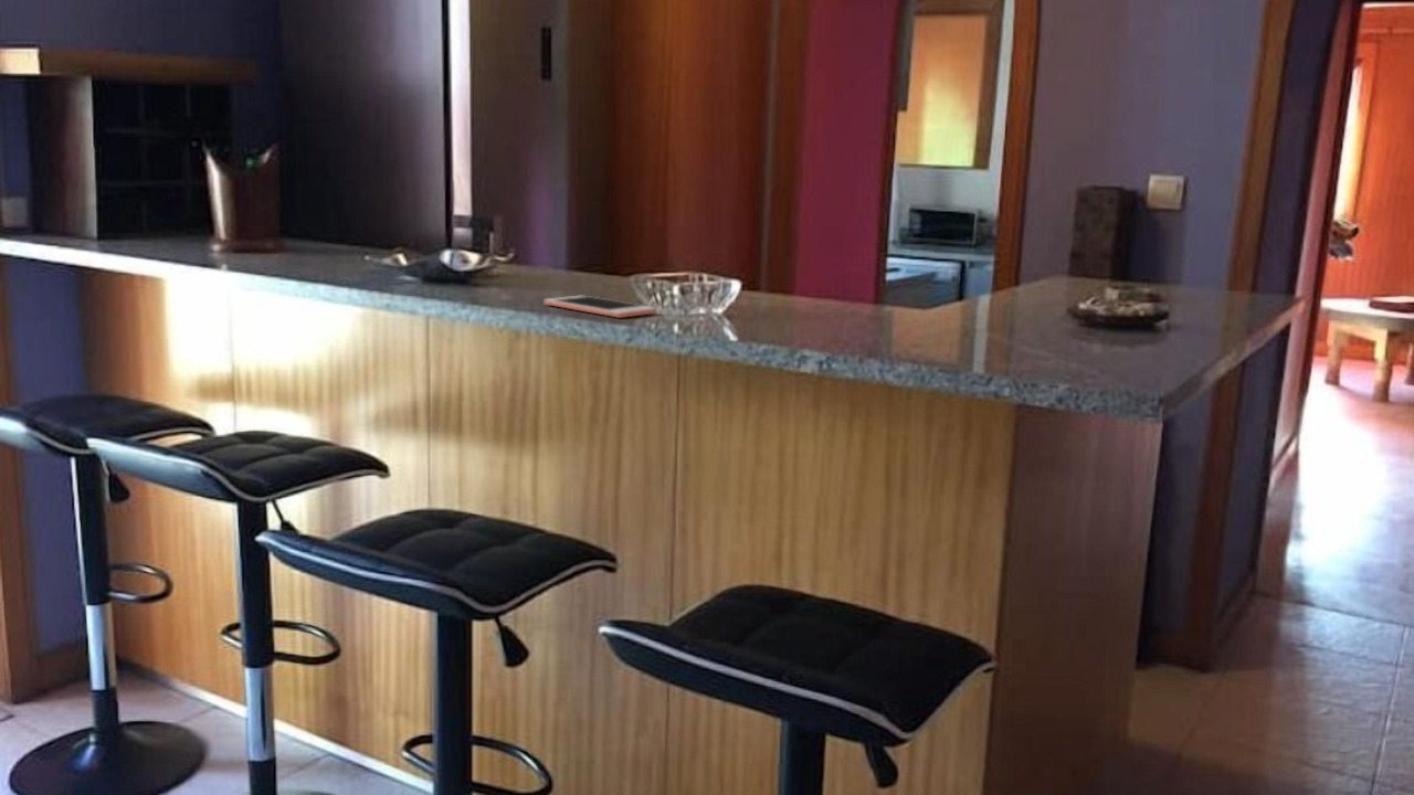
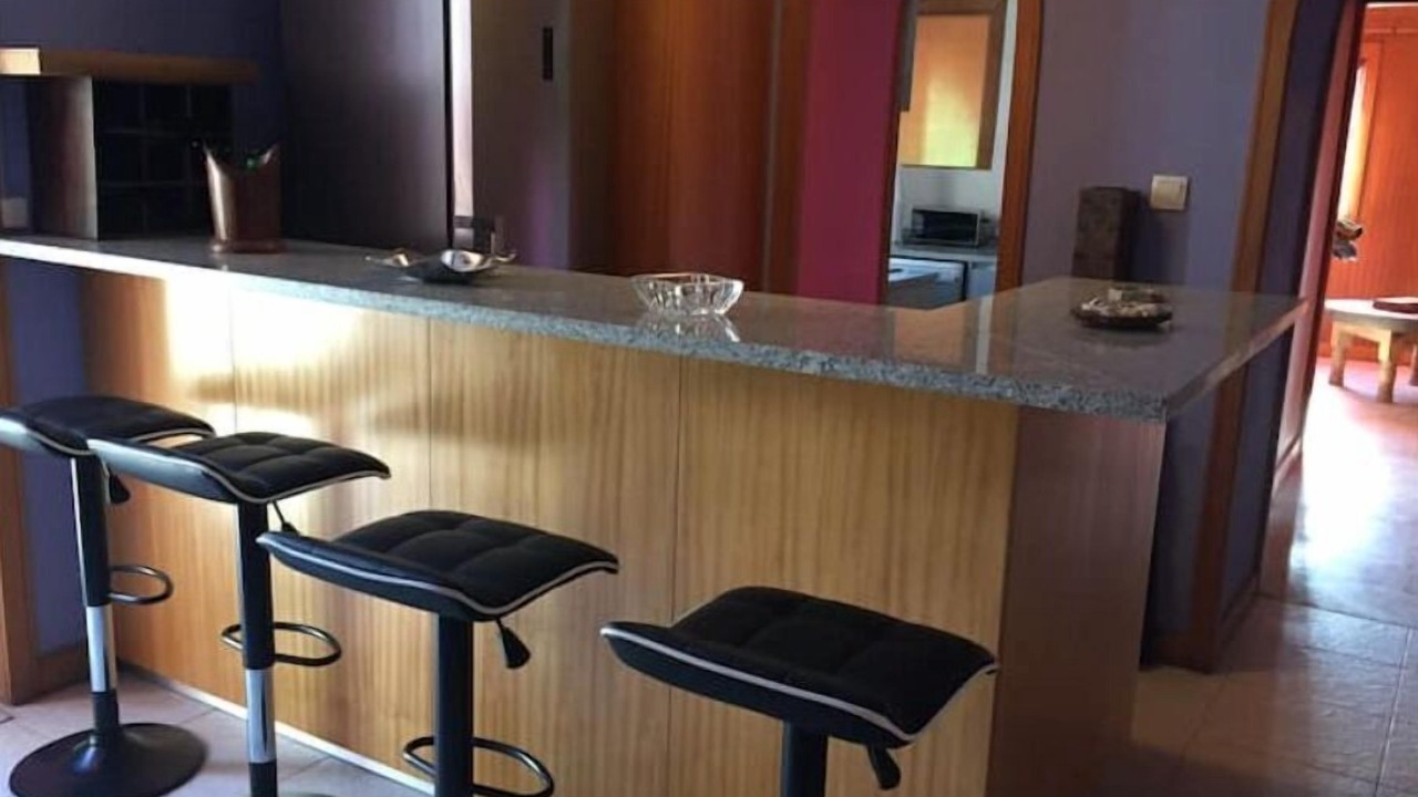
- cell phone (599, 306)
